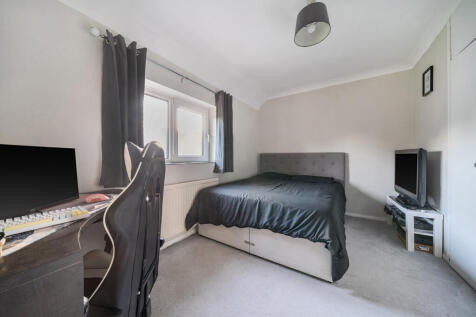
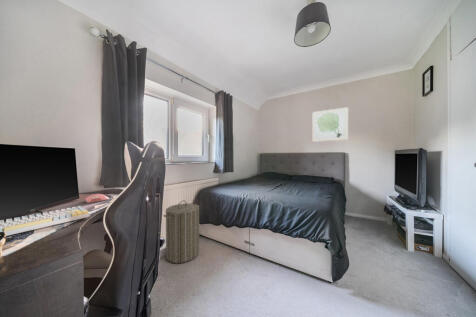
+ wall art (329, 125)
+ laundry hamper (183, 226)
